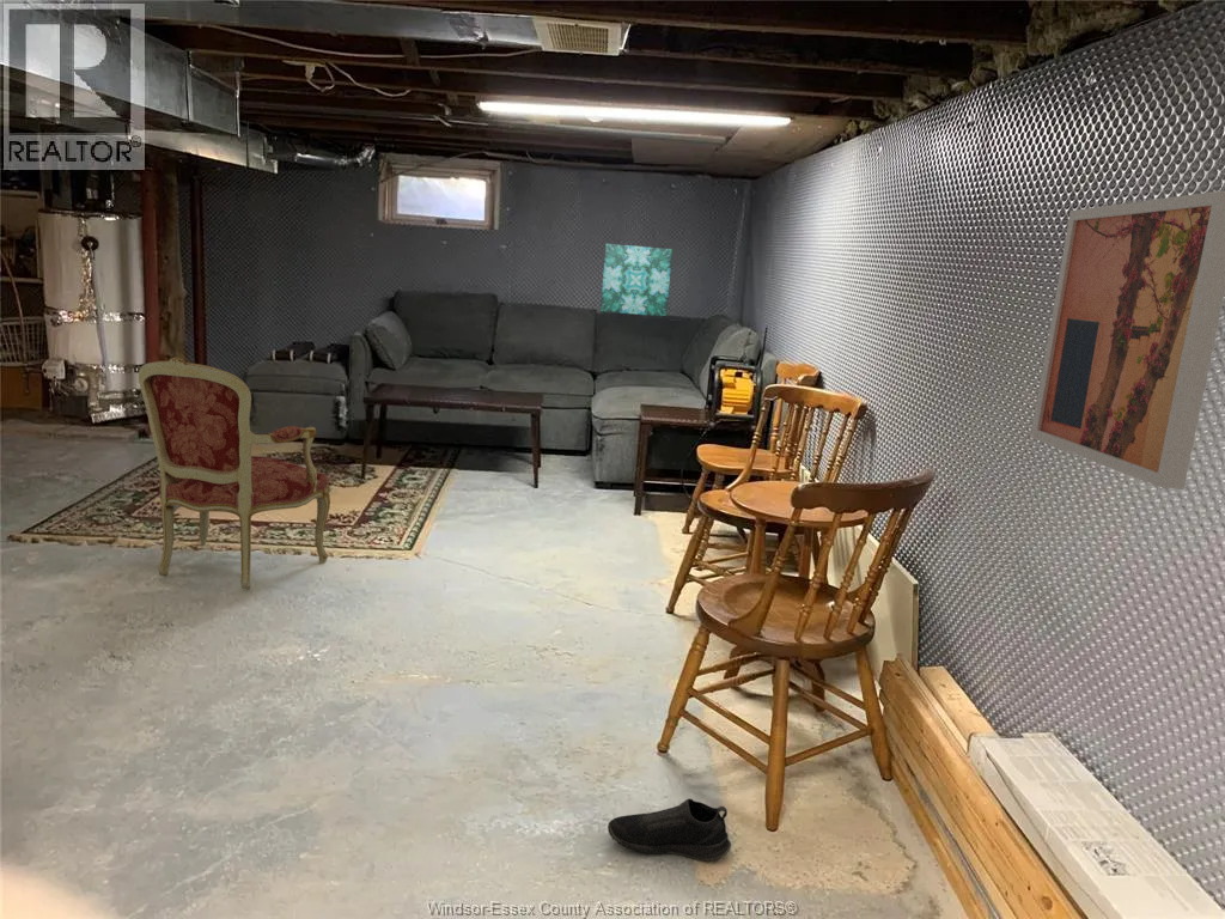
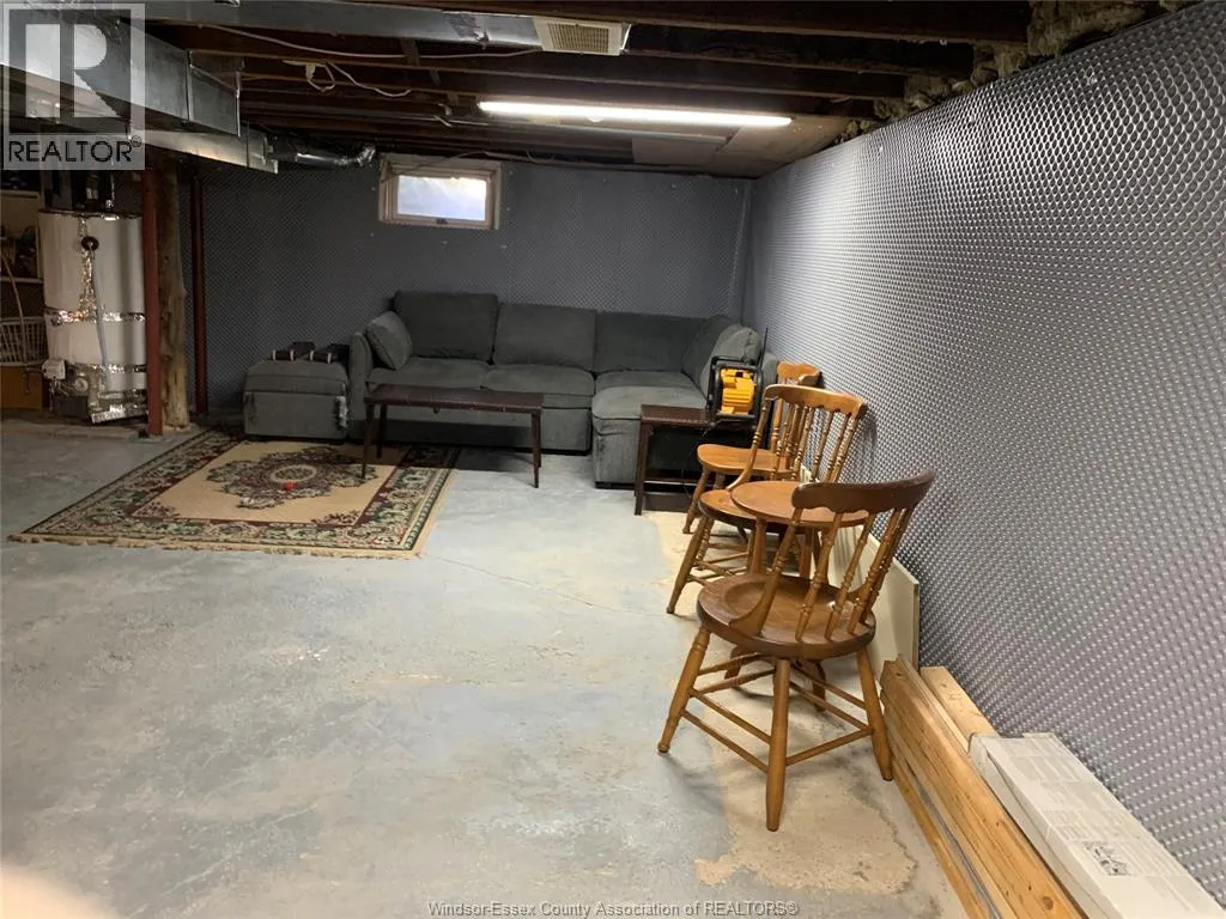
- wall art (1121, 334)
- shoe (670, 821)
- wall art (635, 280)
- armchair (227, 464)
